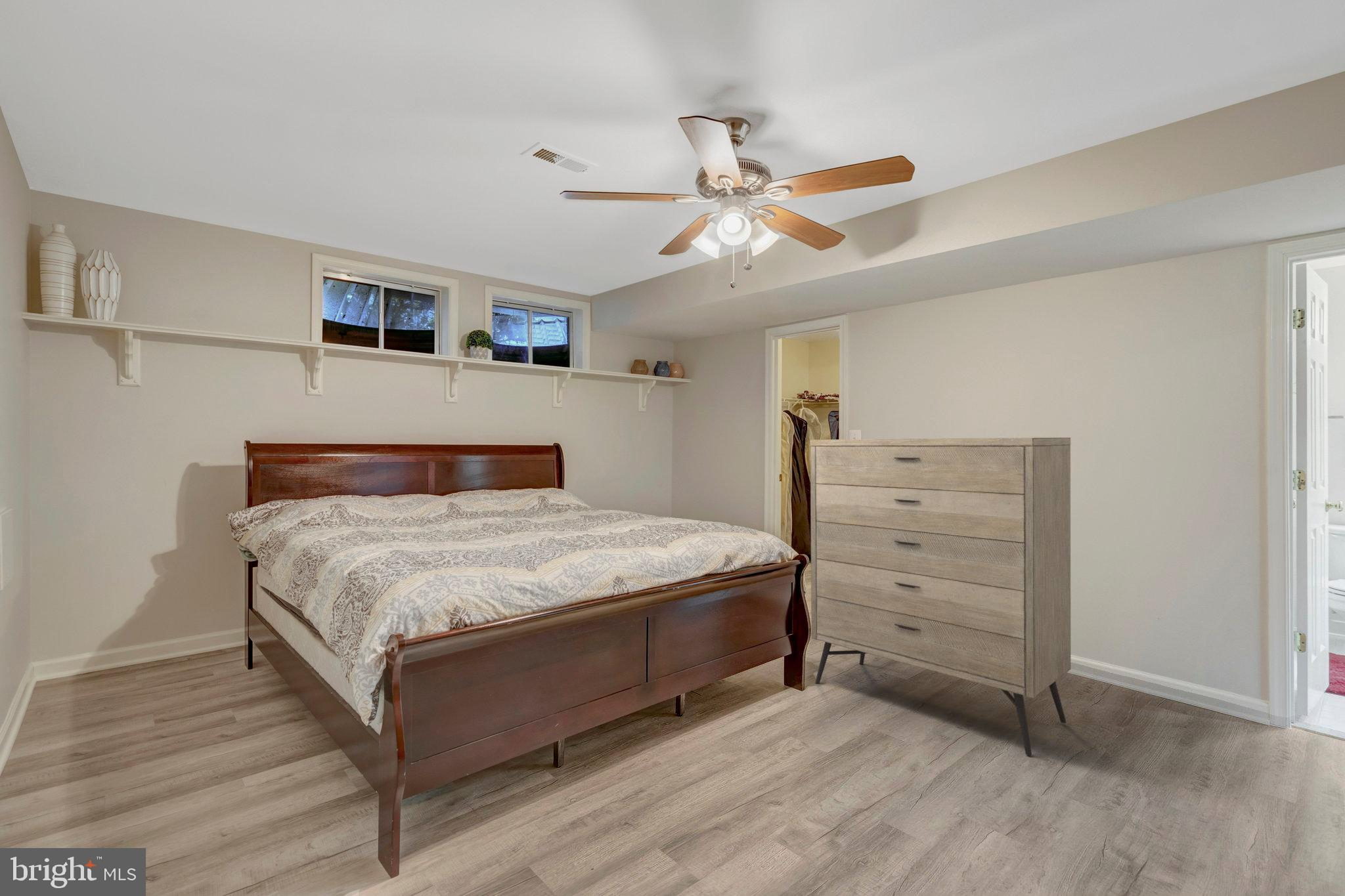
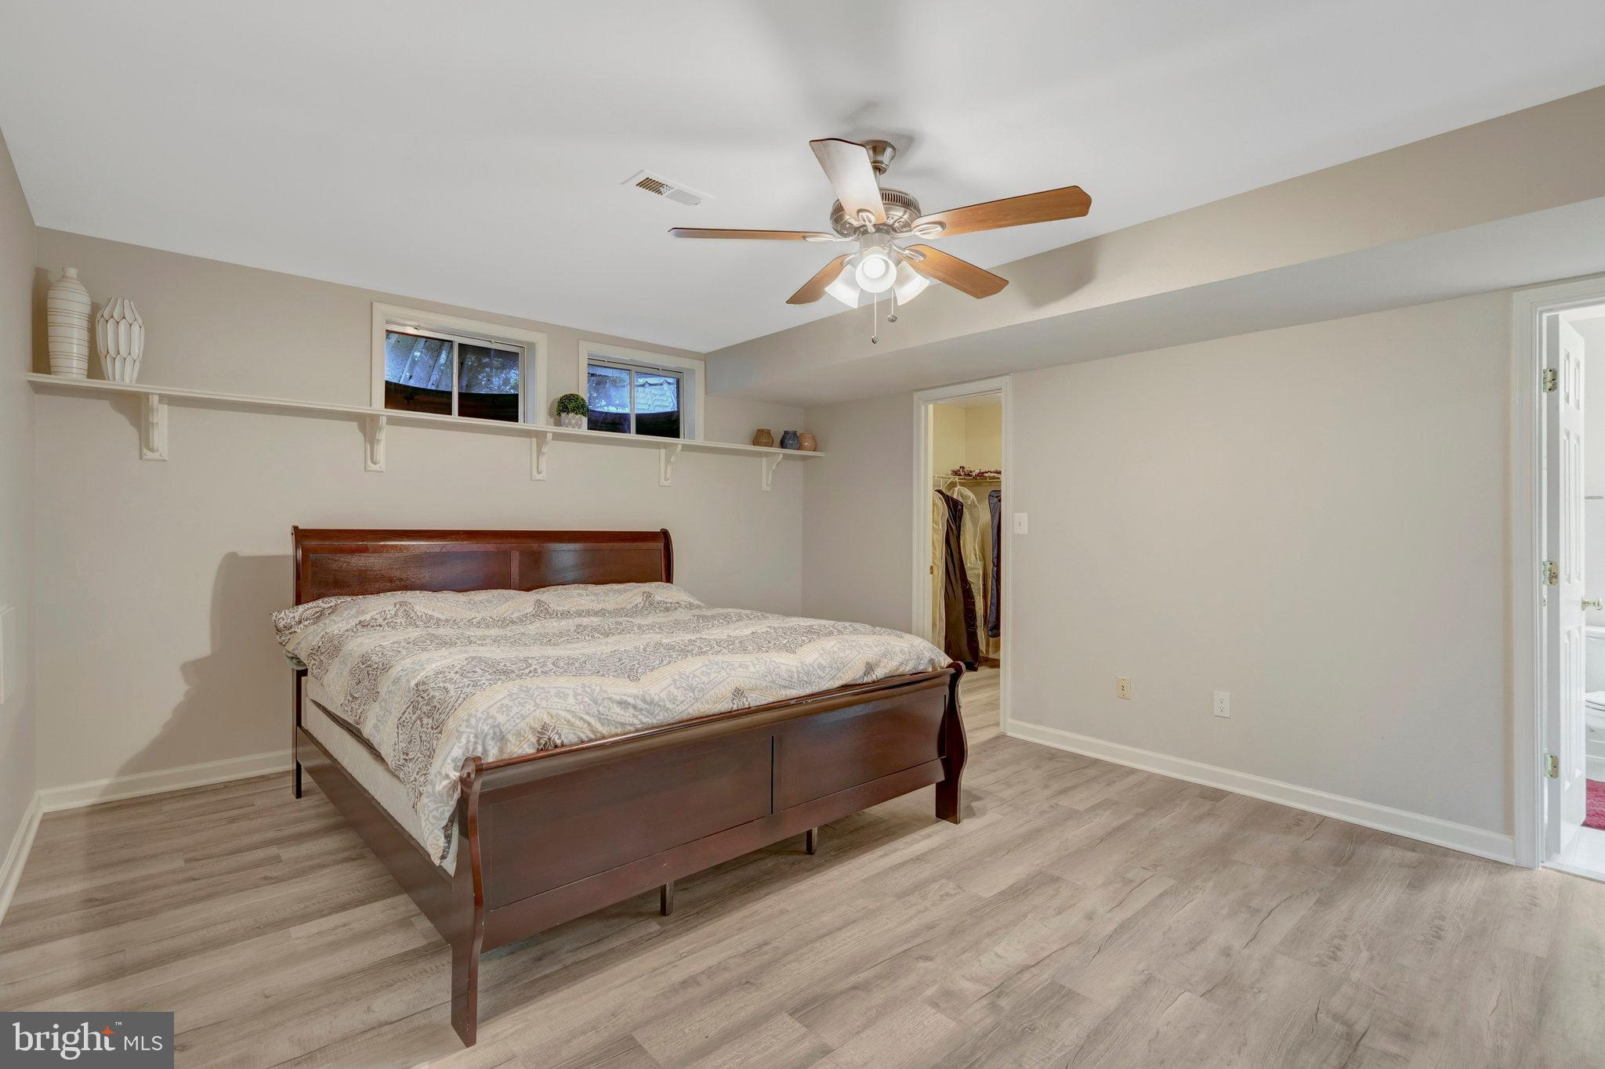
- dresser (931, 570)
